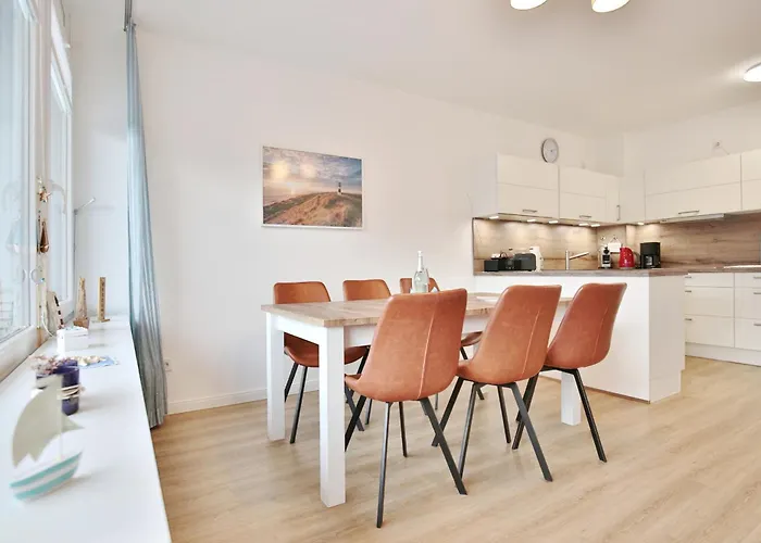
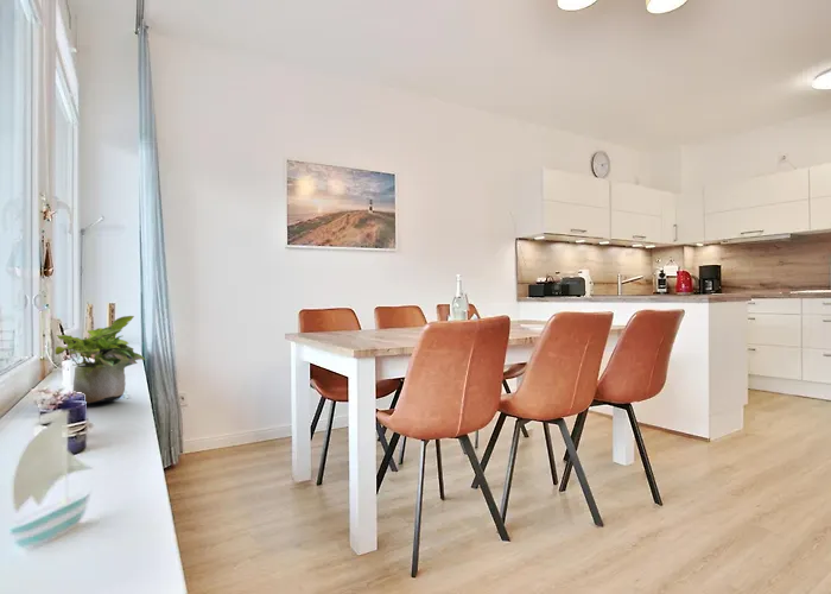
+ potted plant (103, 360)
